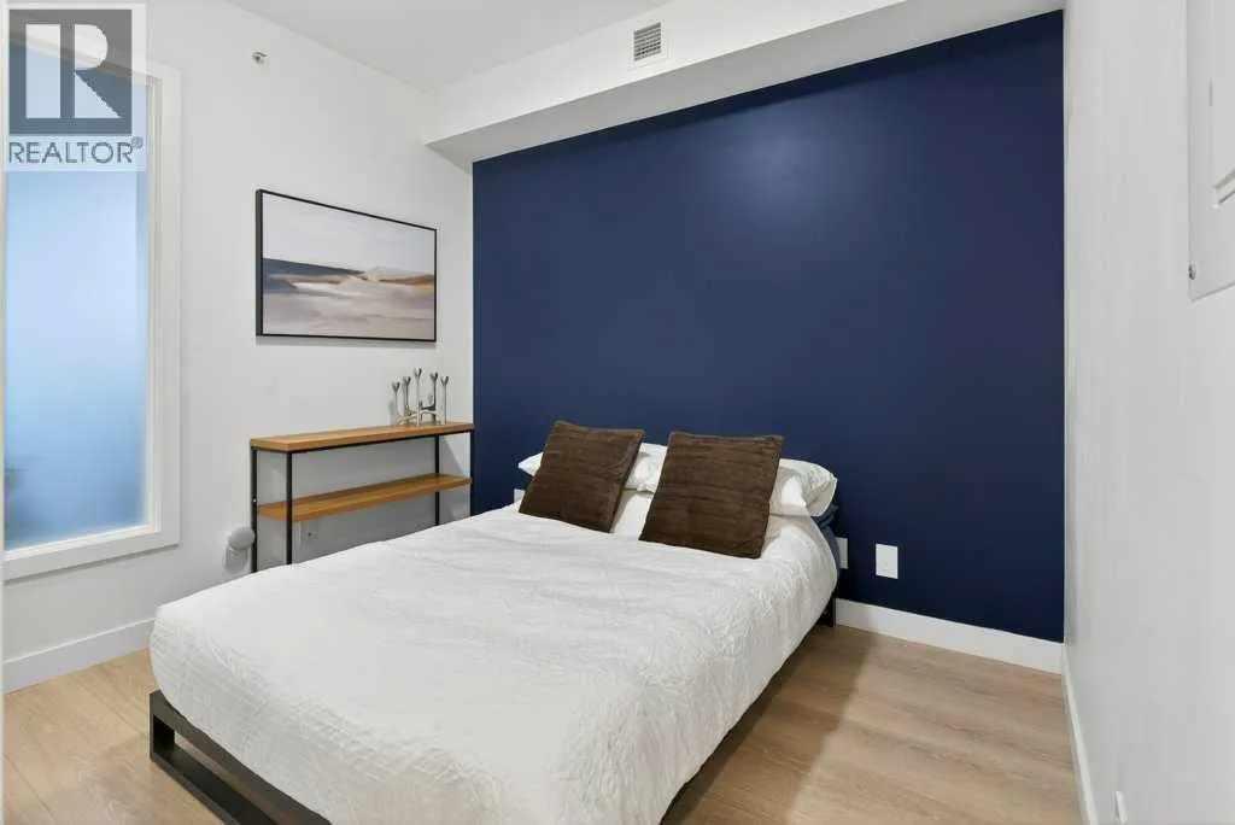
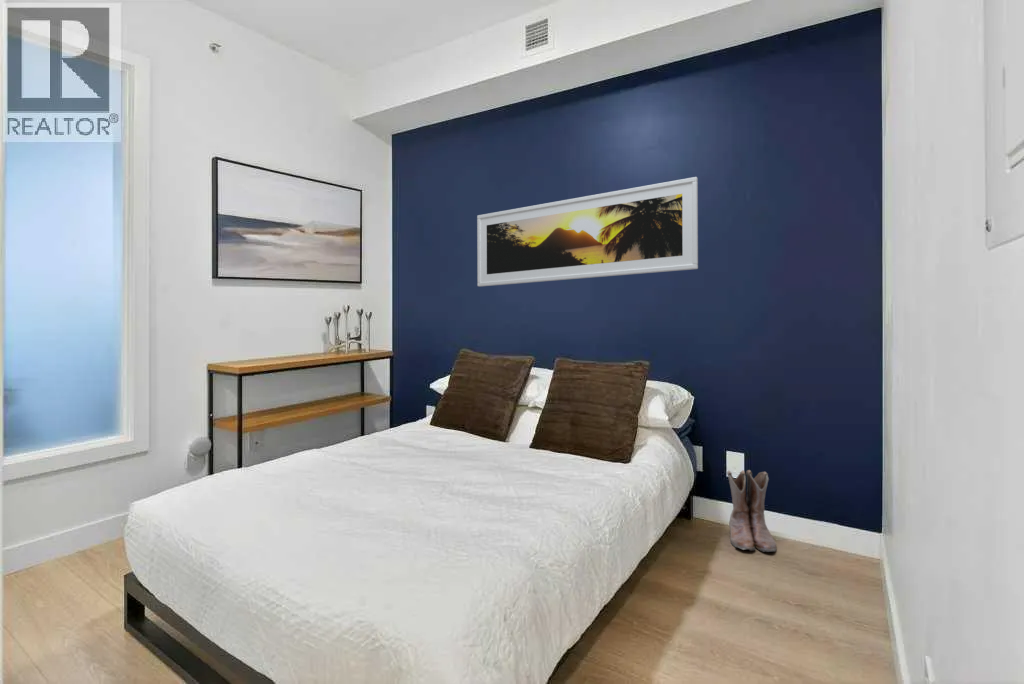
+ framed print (573, 238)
+ boots (751, 507)
